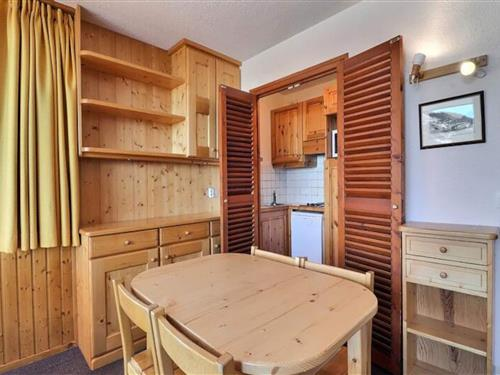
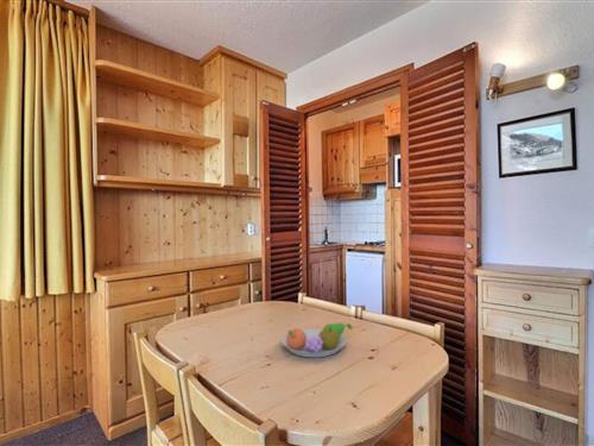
+ fruit bowl (316, 333)
